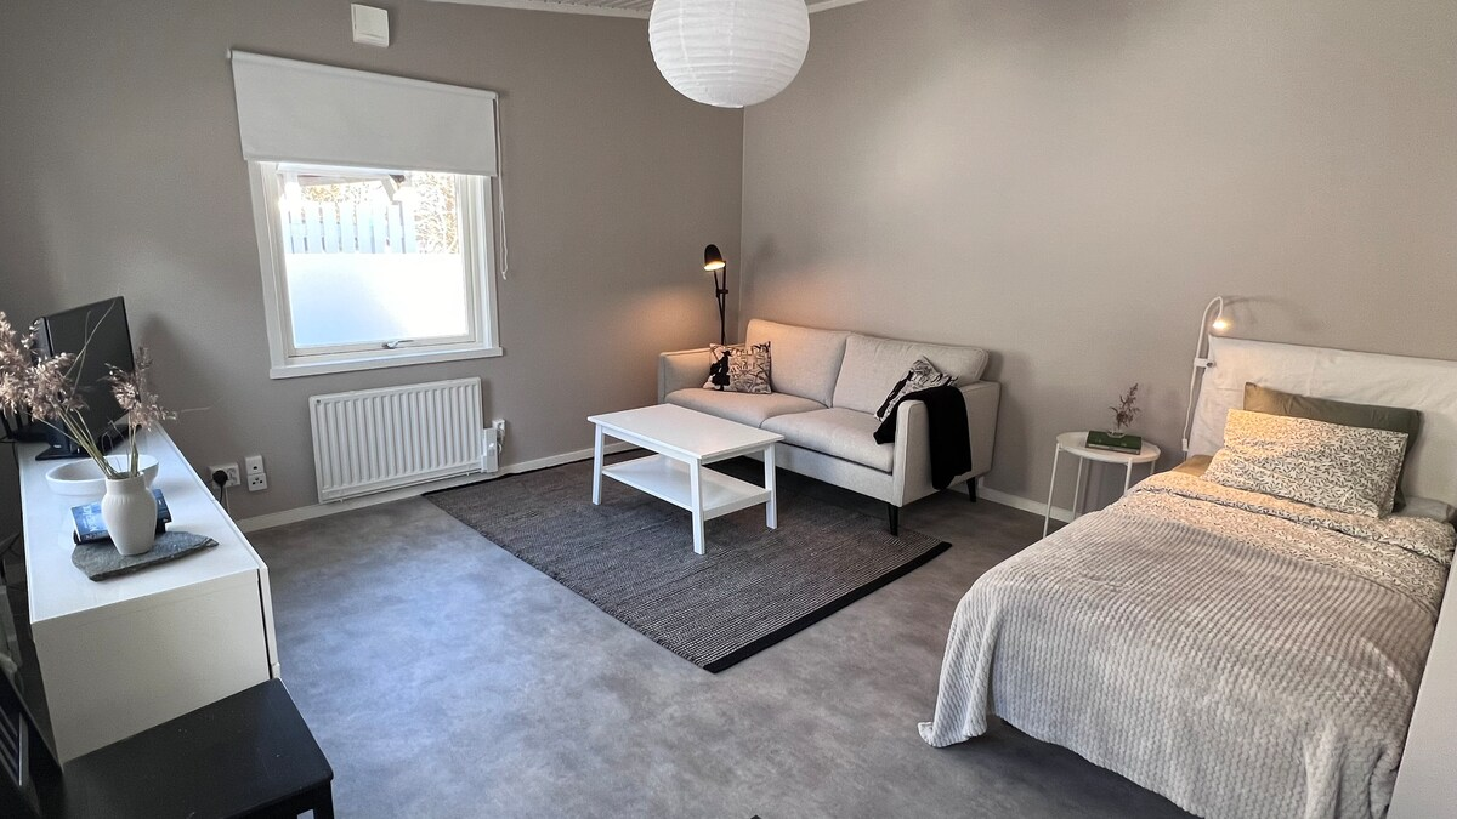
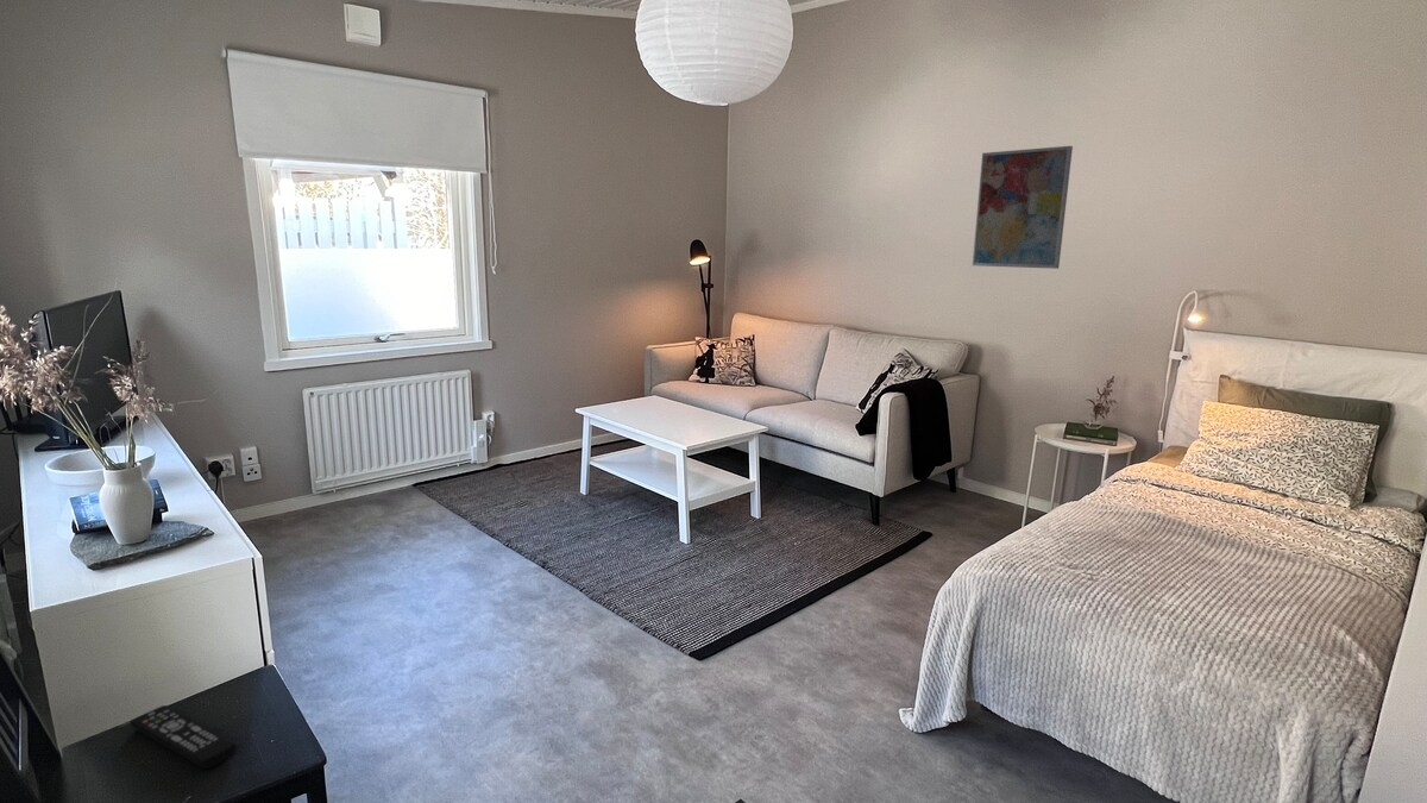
+ wall art (1019, 208)
+ remote control (182, 735)
